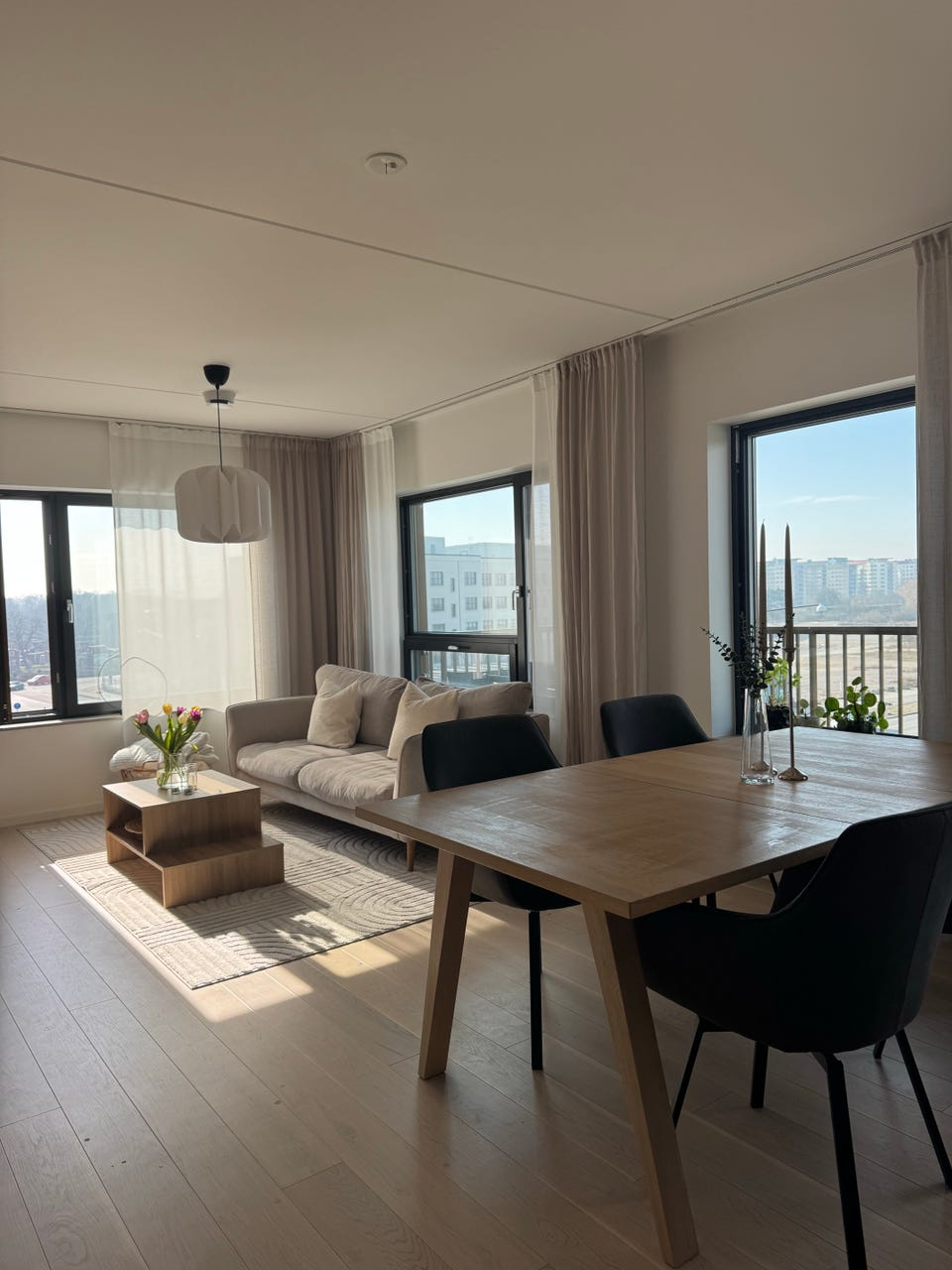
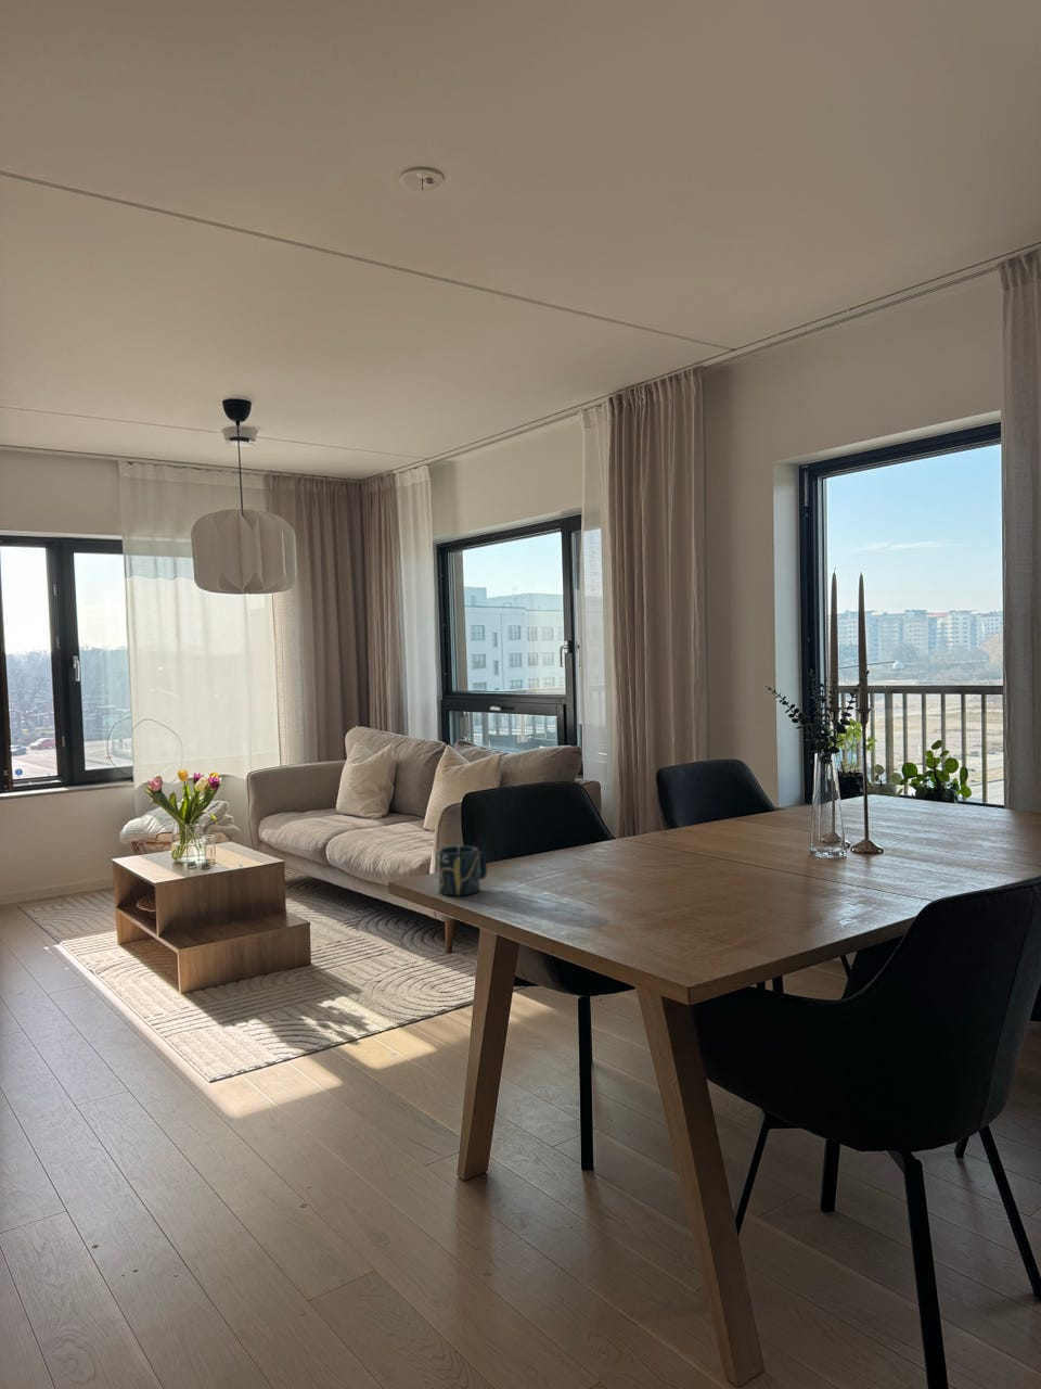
+ cup (463, 868)
